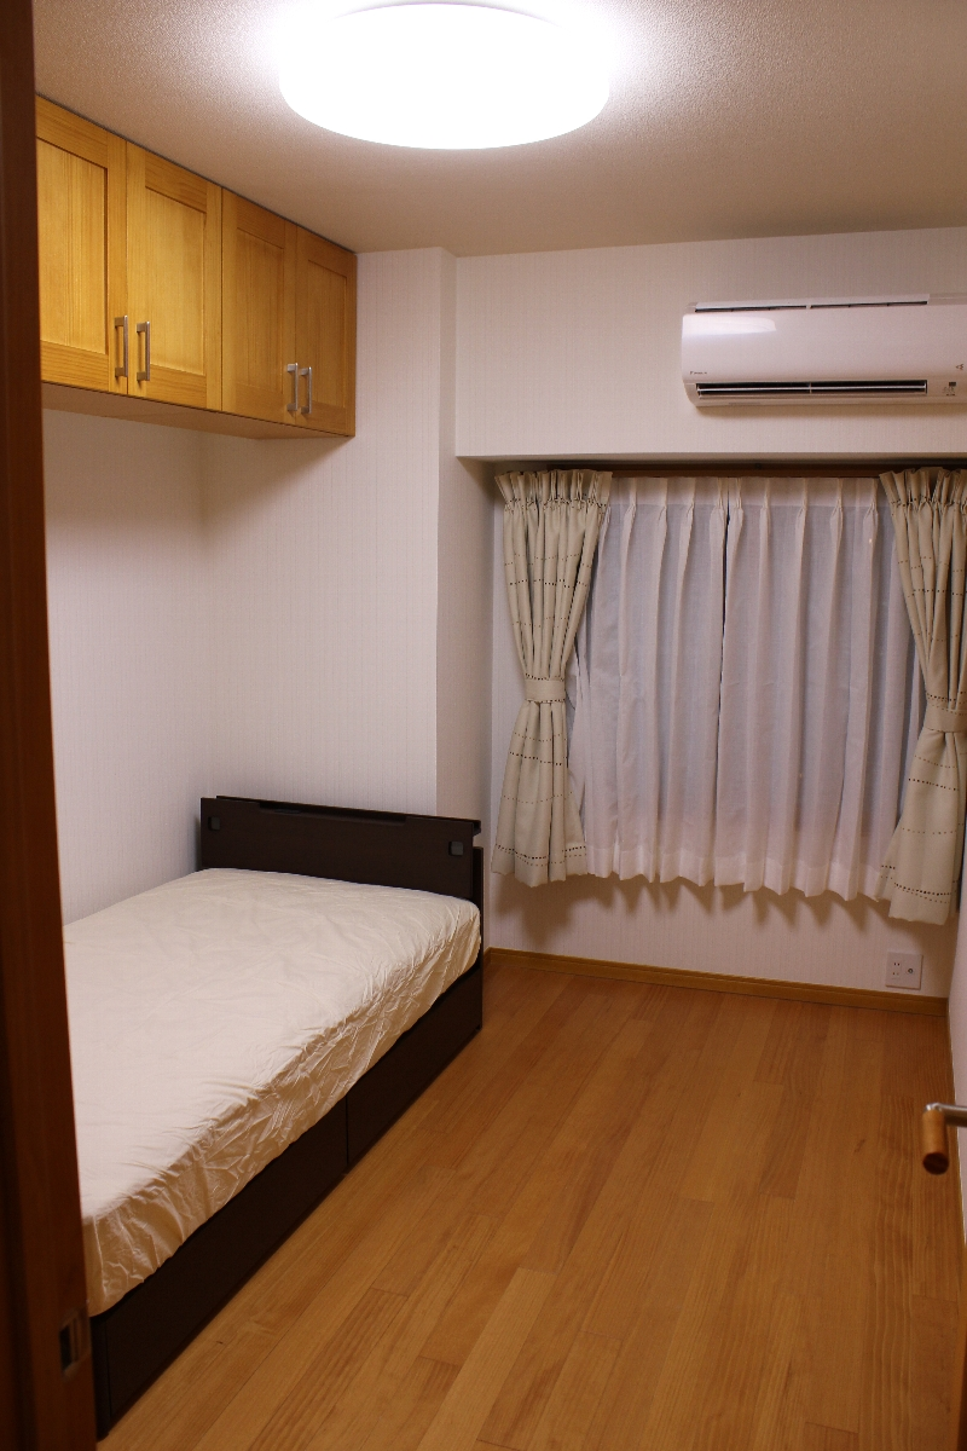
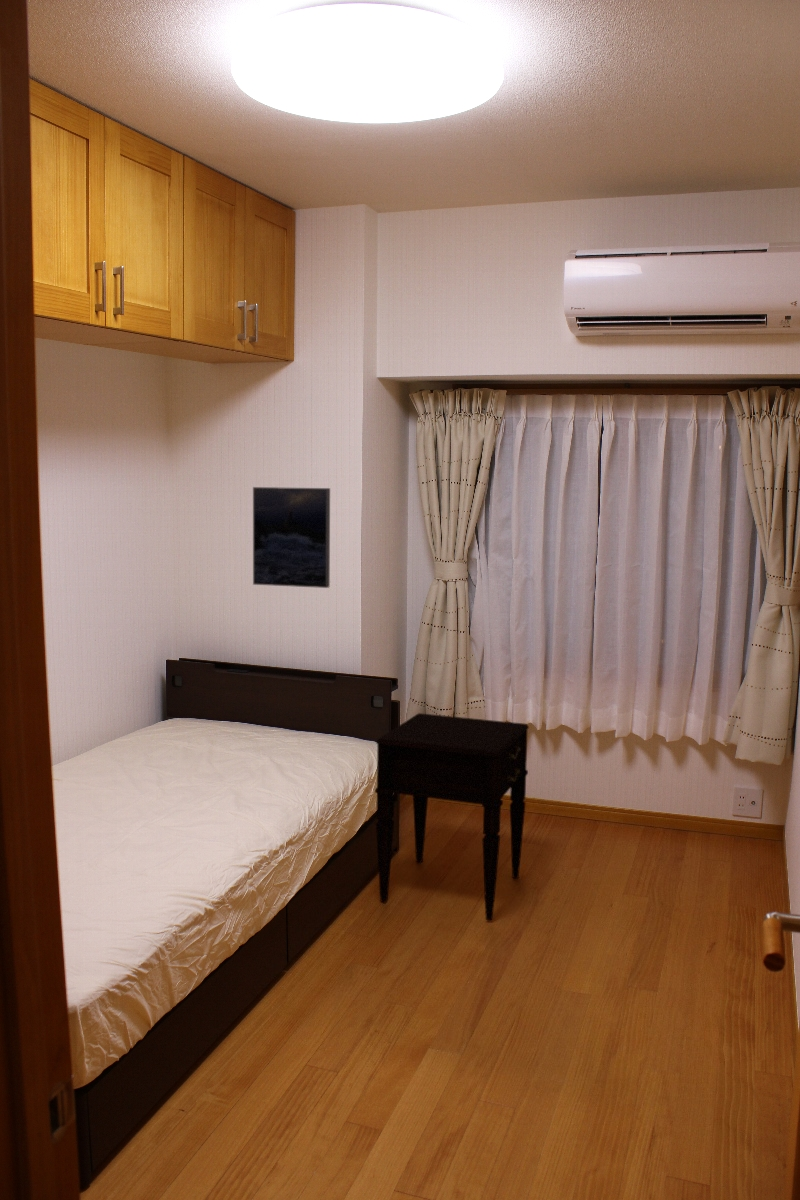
+ nightstand (458, 801)
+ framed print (291, 537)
